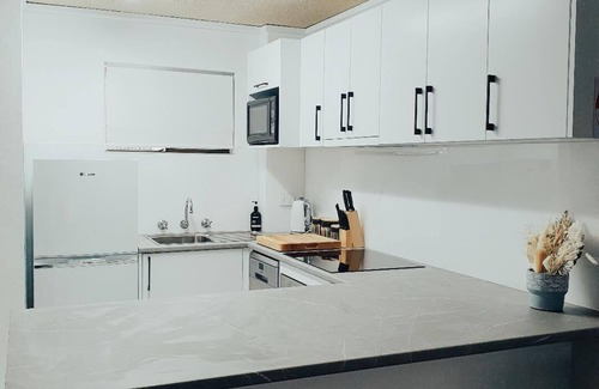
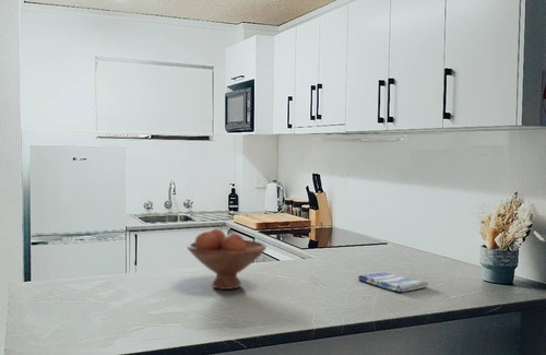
+ fruit bowl (226, 258)
+ dish towel (392, 280)
